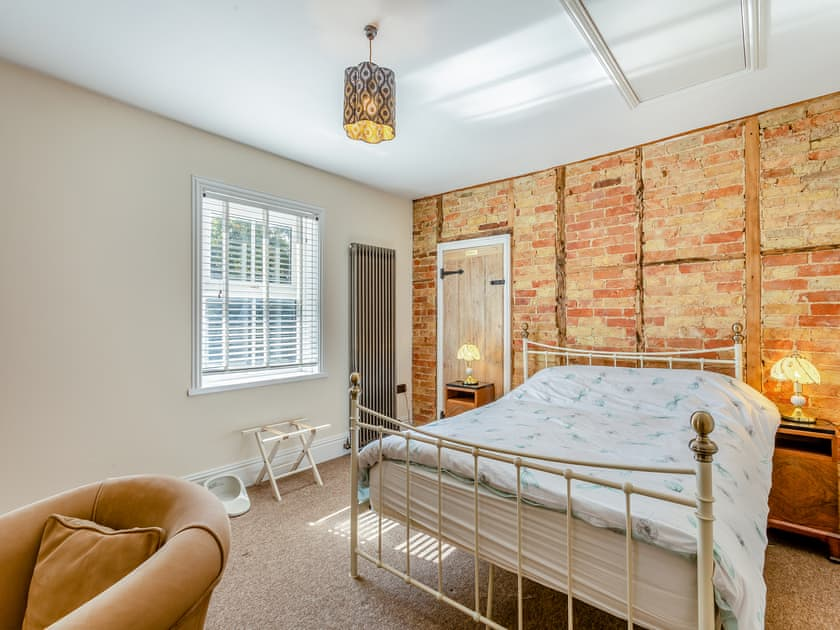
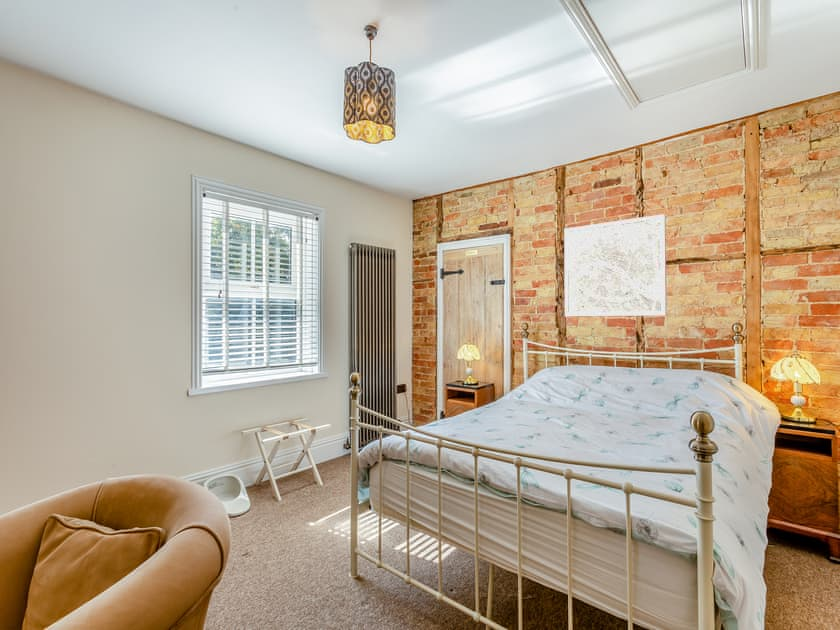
+ wall art (611, 269)
